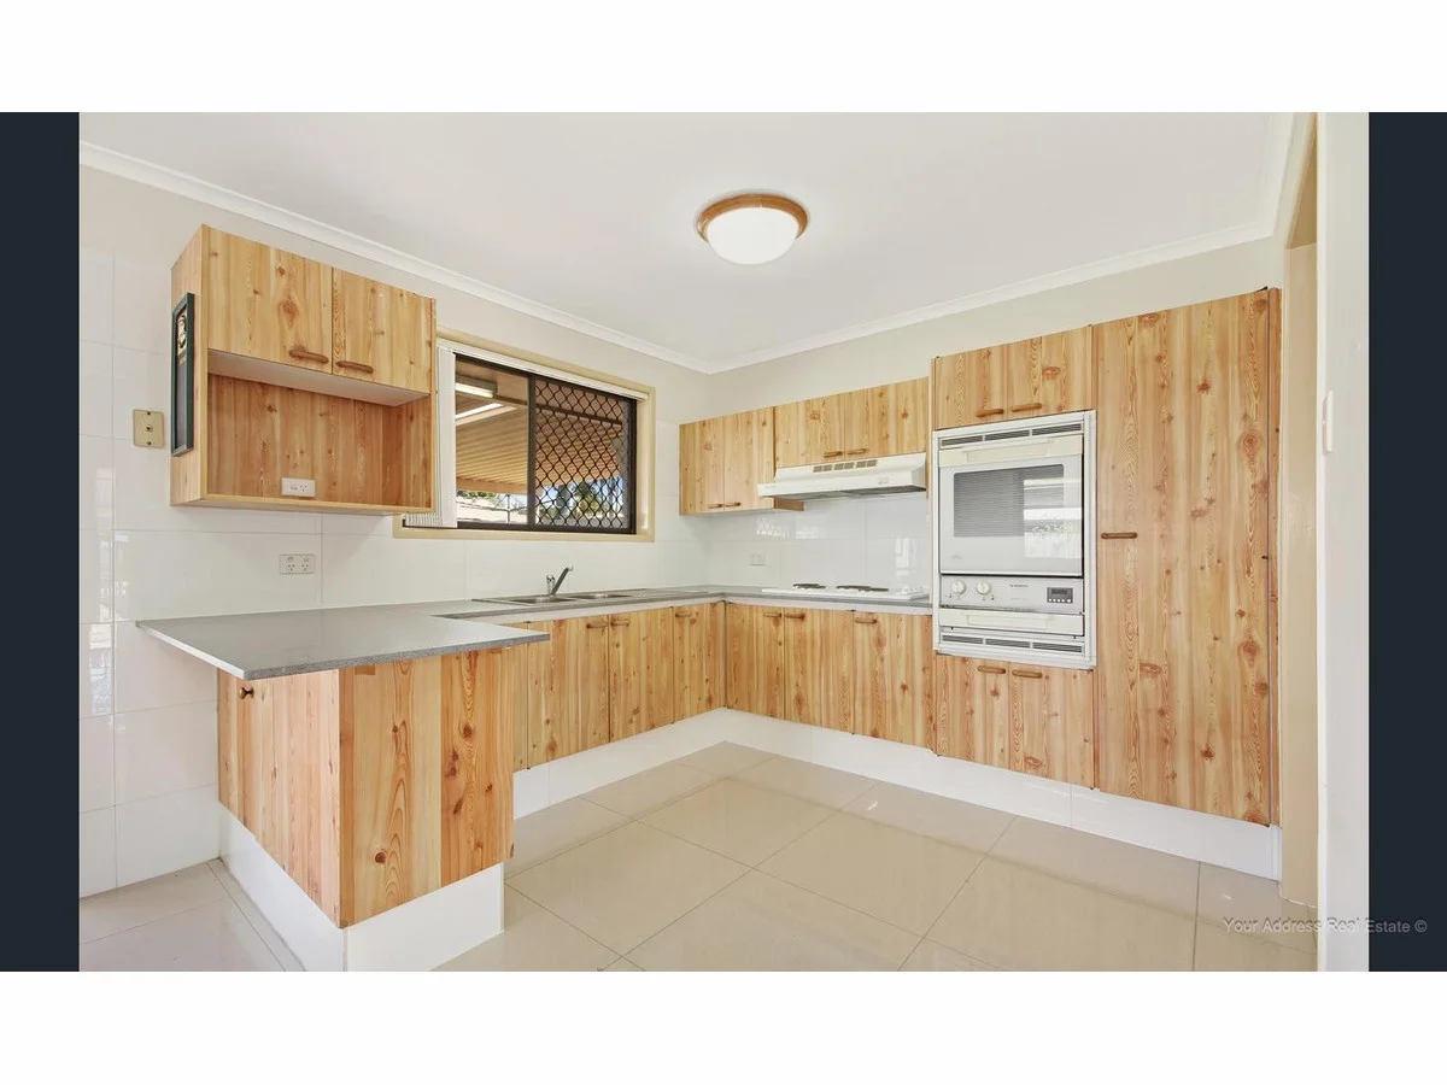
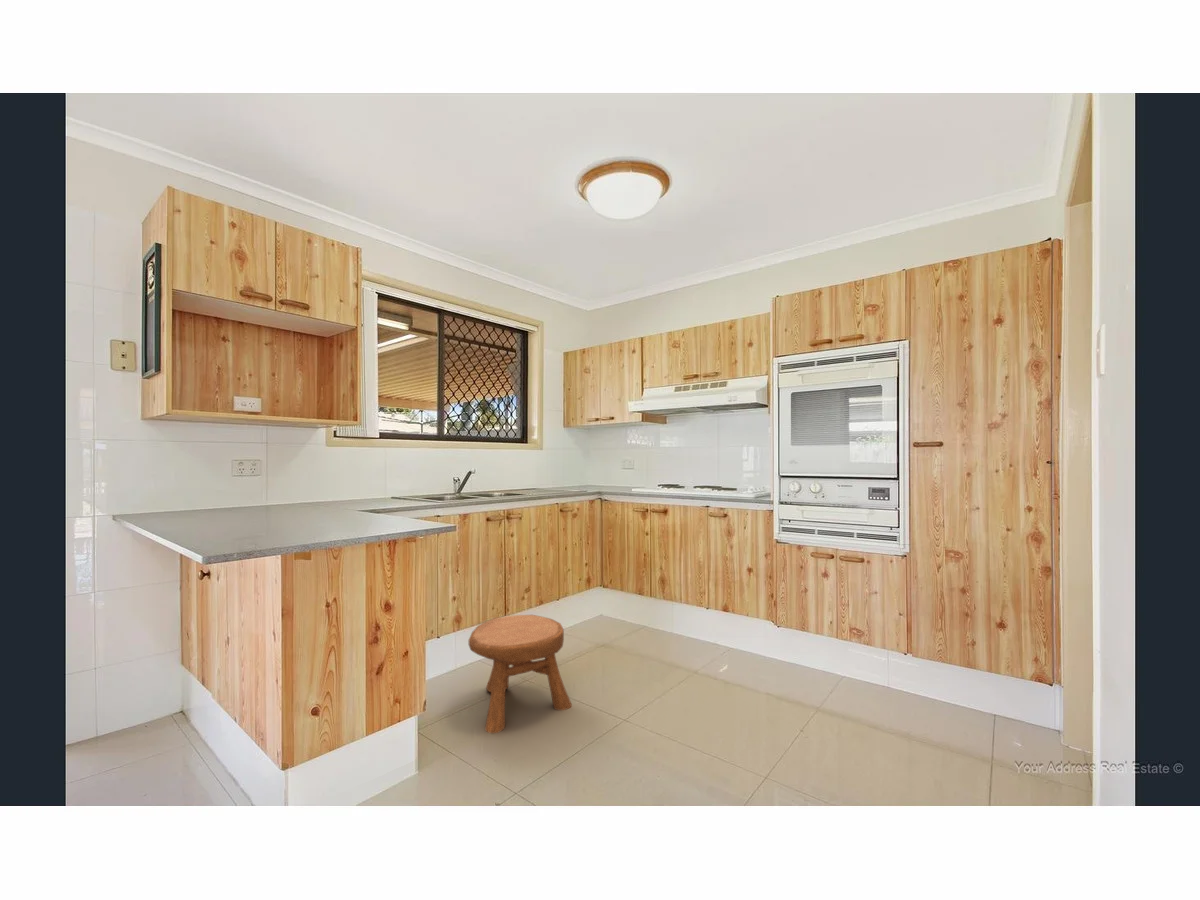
+ stool (513, 664)
